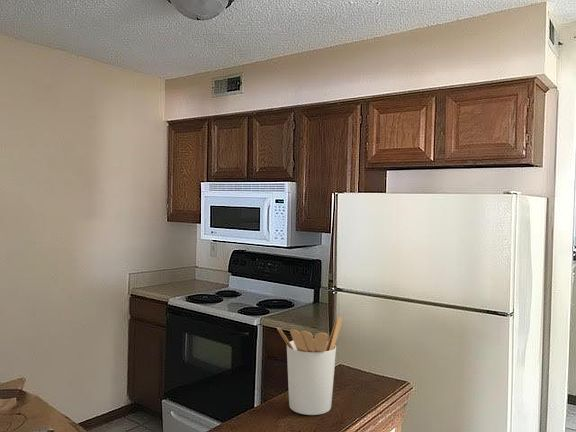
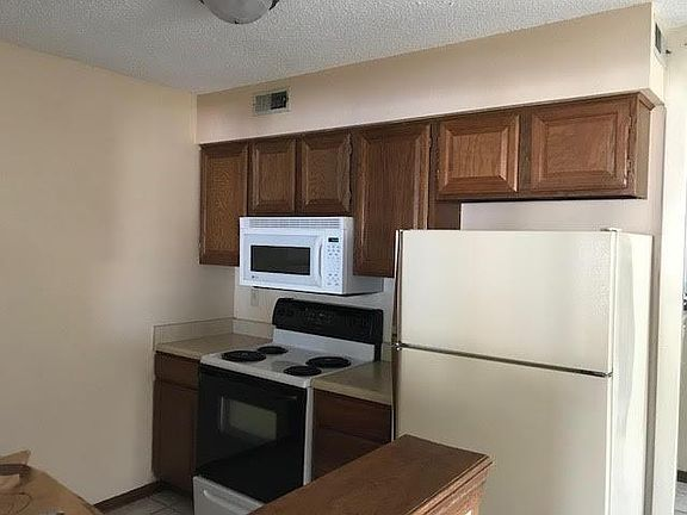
- utensil holder (310, 365)
